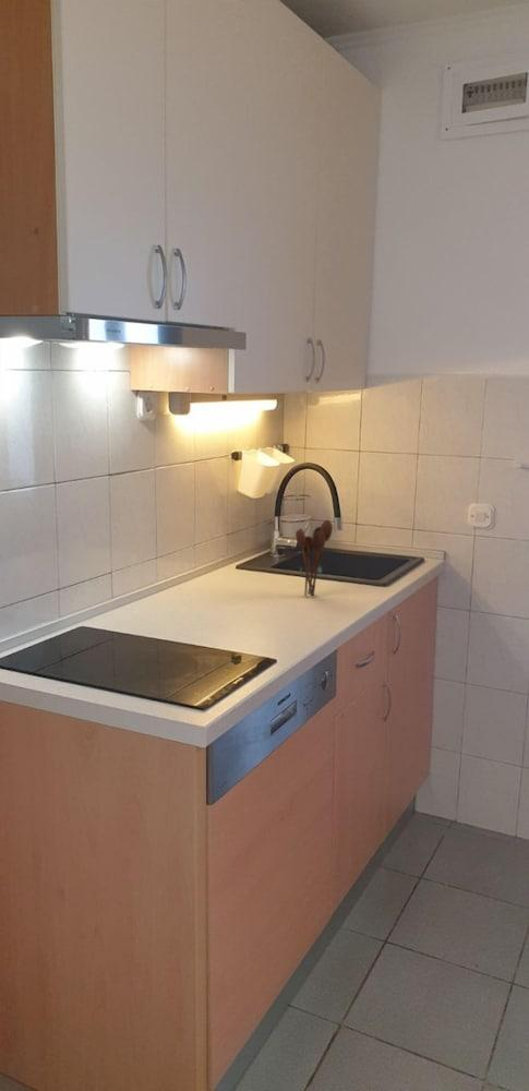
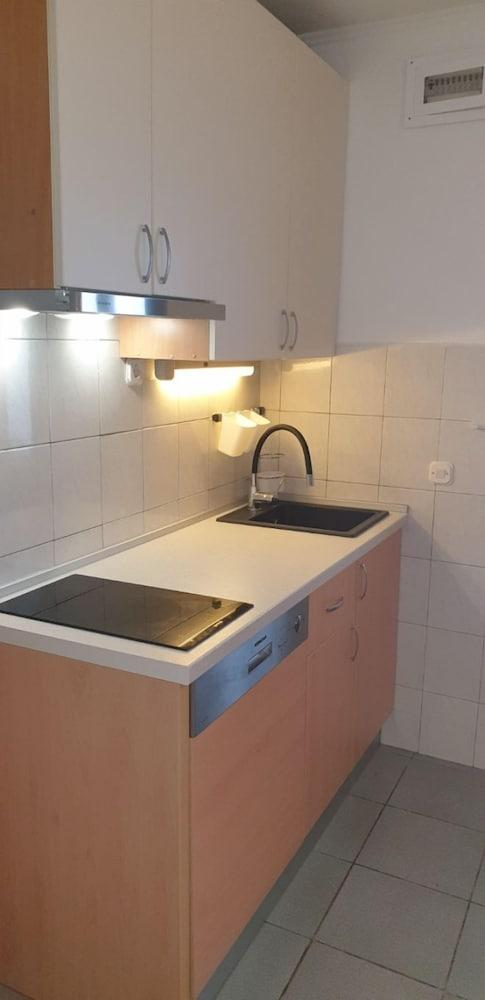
- utensil holder (313, 559)
